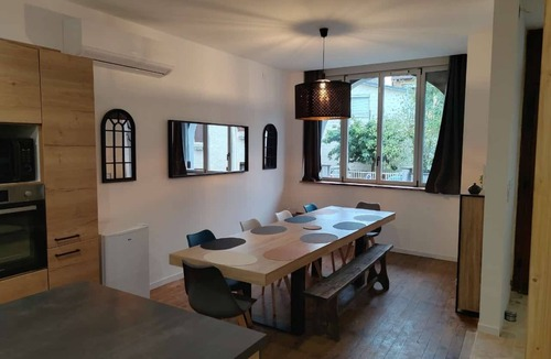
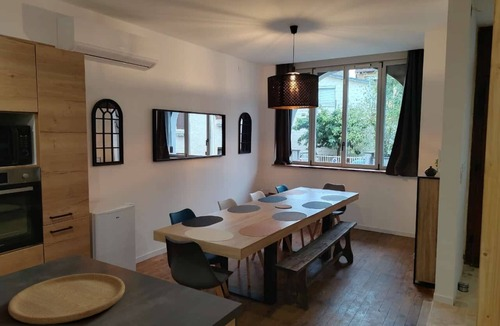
+ cutting board (70, 295)
